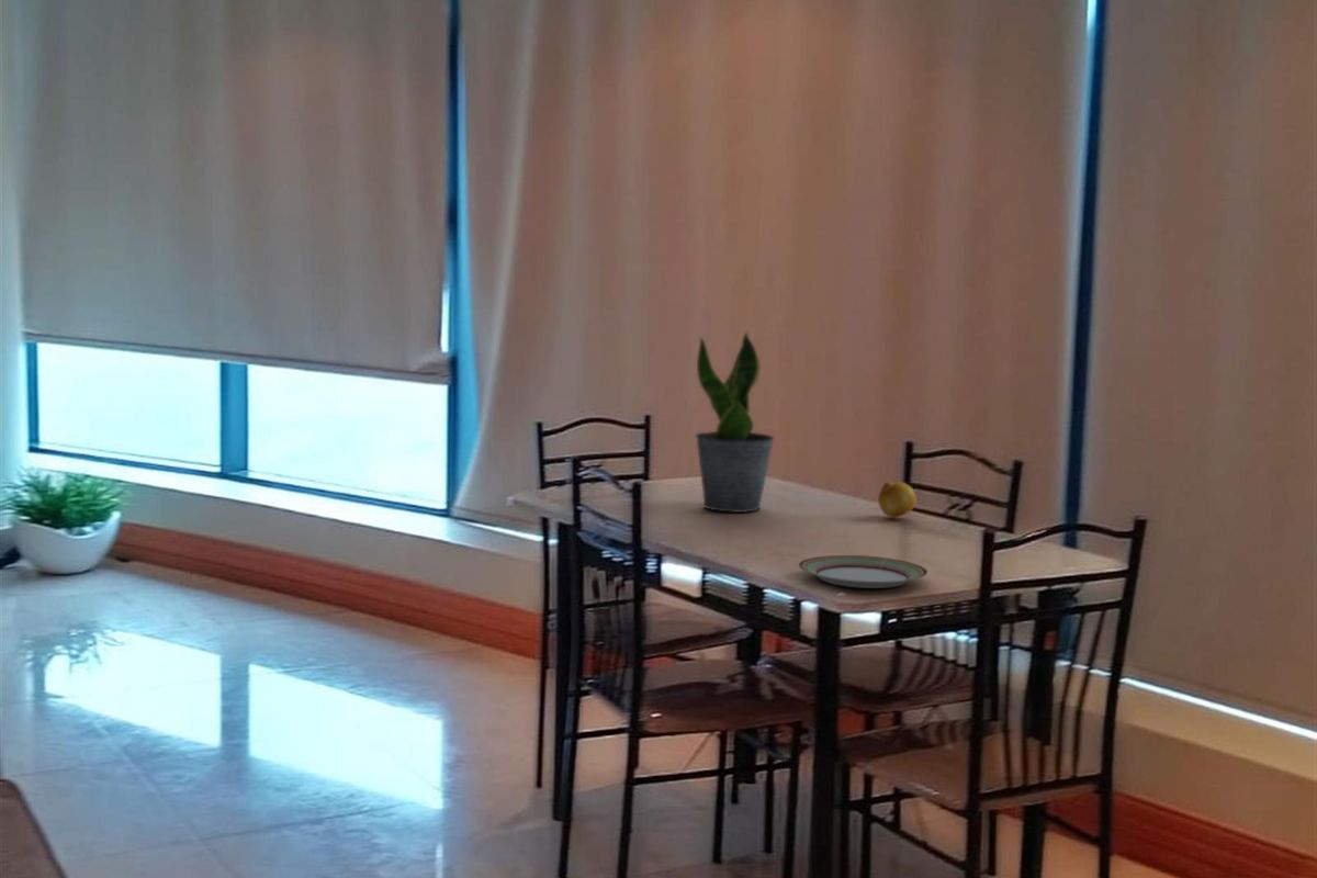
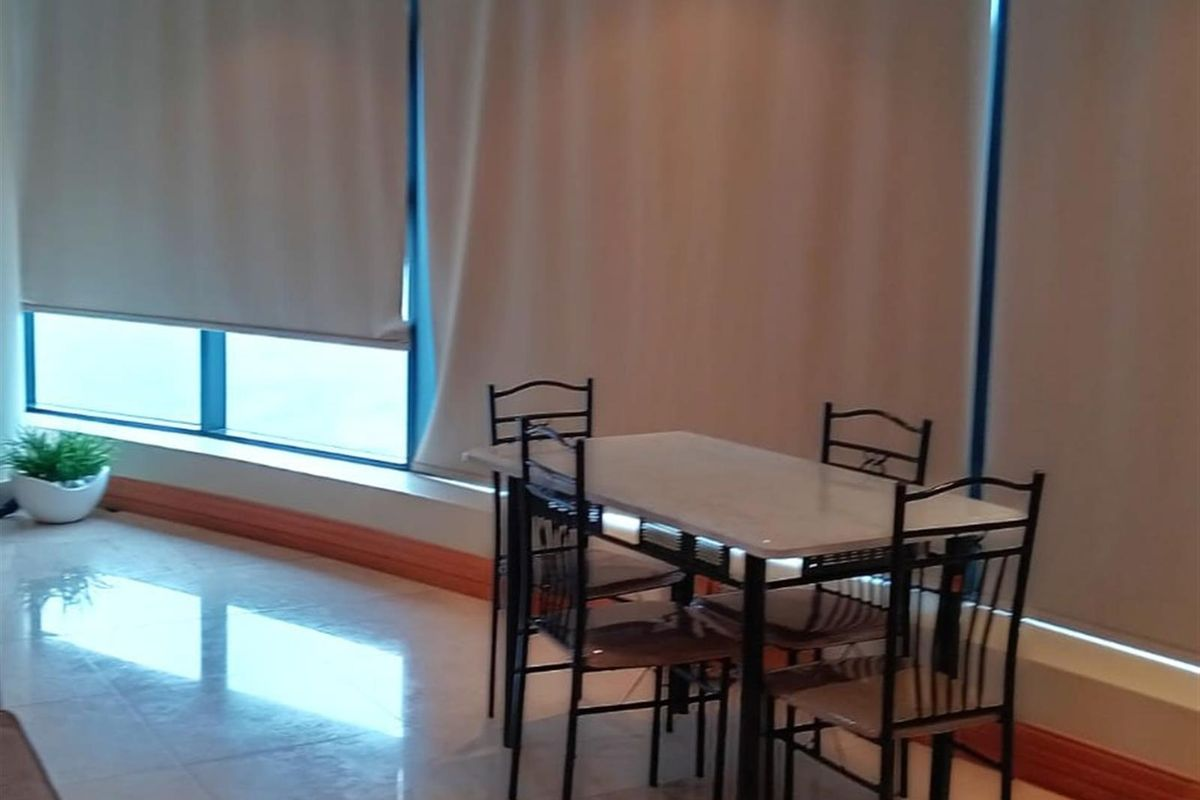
- plate (862, 573)
- fruit (897, 499)
- potted plant (735, 420)
